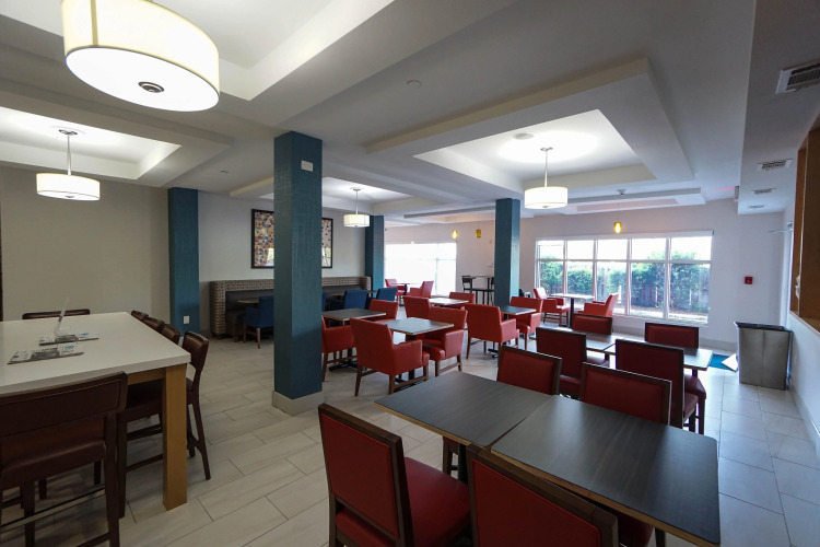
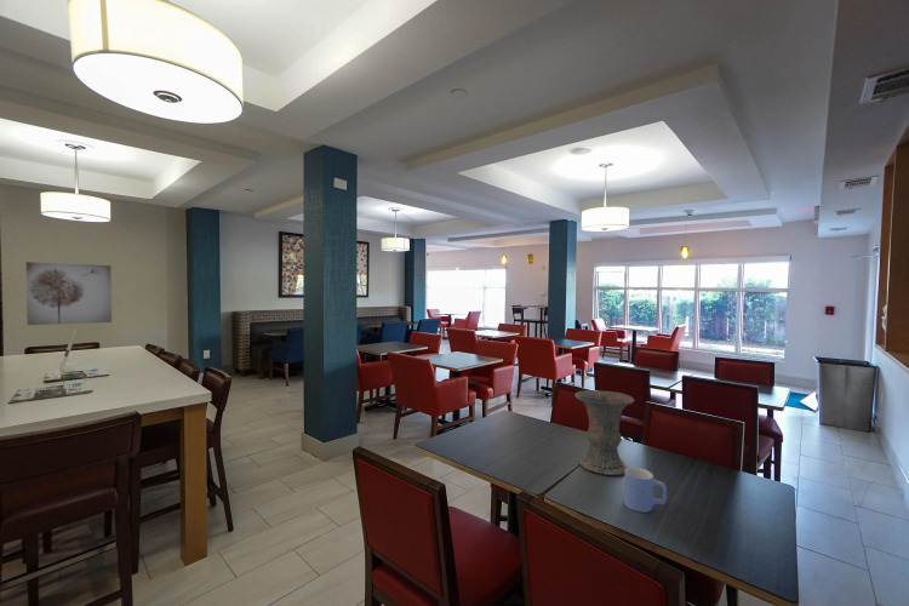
+ wall art (70, 293)
+ mug (644, 491)
+ vase (602, 429)
